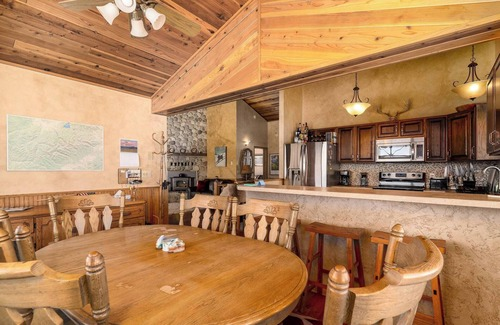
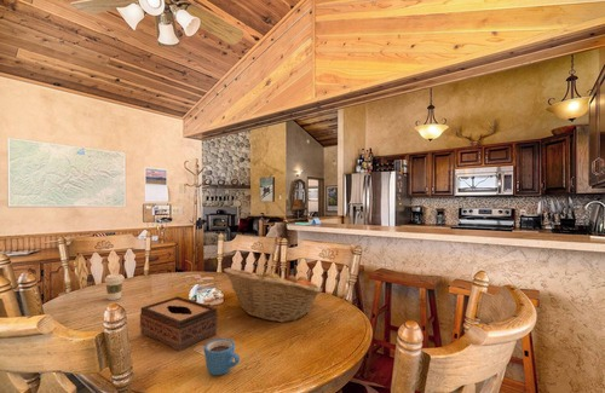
+ fruit basket (271, 288)
+ mug (223, 358)
+ coffee cup (114, 287)
+ tissue box (178, 320)
